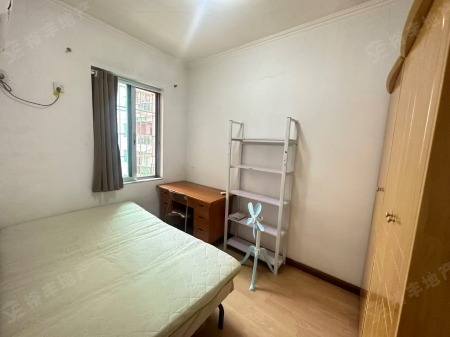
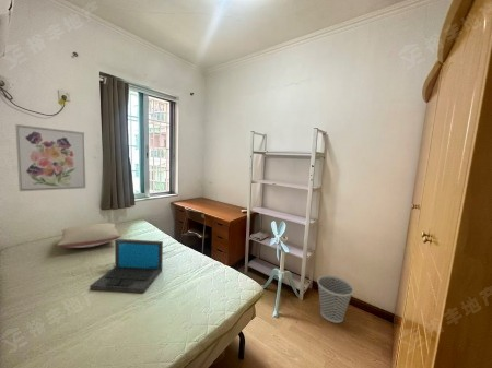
+ laptop (129, 263)
+ wall art (54, 159)
+ wastebasket (332, 299)
+ pillow (91, 233)
